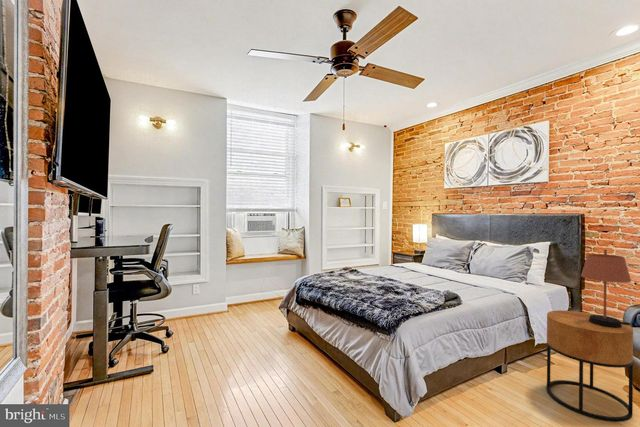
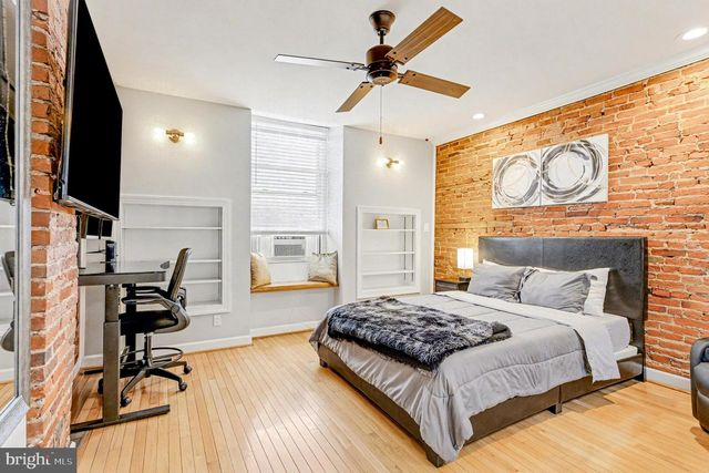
- table lamp (606, 285)
- side table (586, 360)
